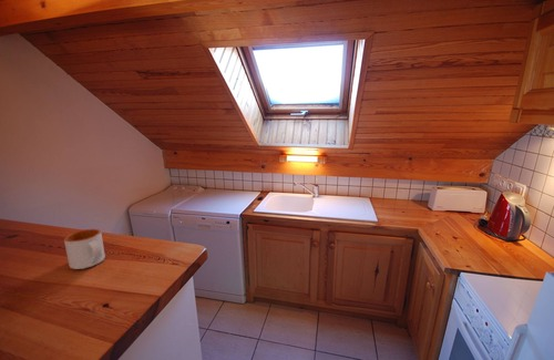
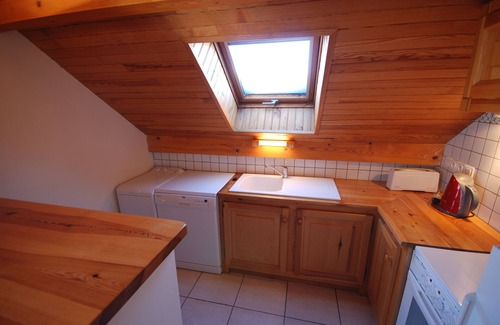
- mug (88, 249)
